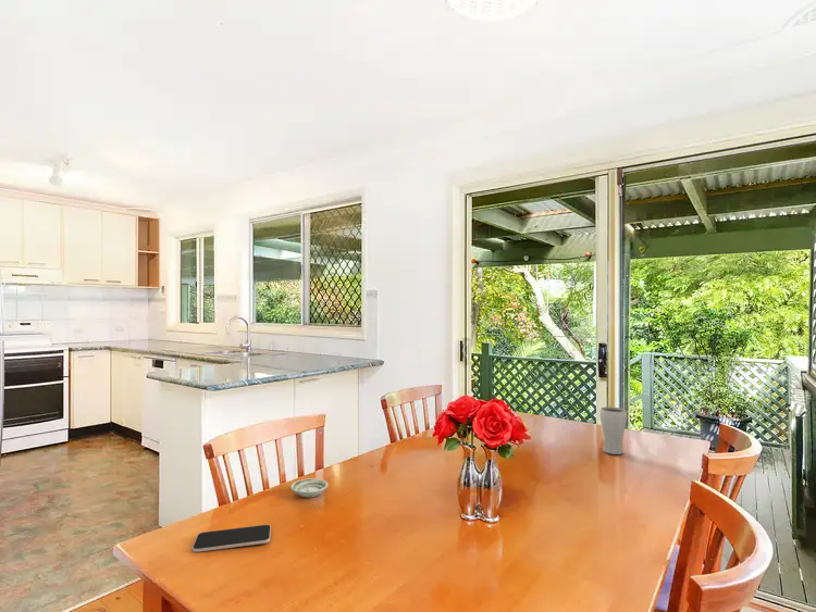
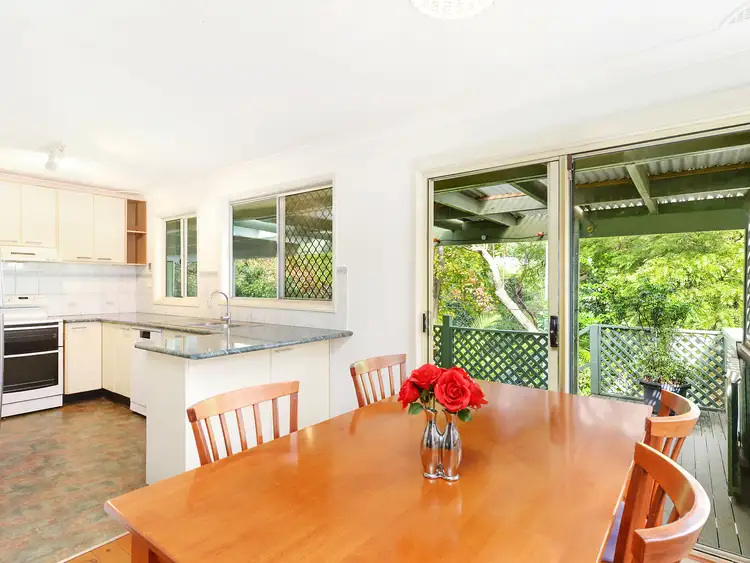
- drinking glass (613, 430)
- saucer (309, 488)
- smartphone (233, 537)
